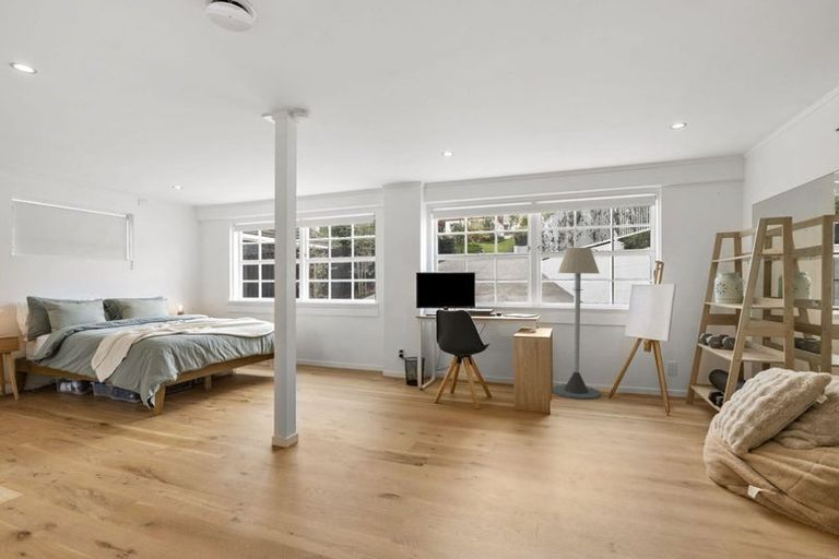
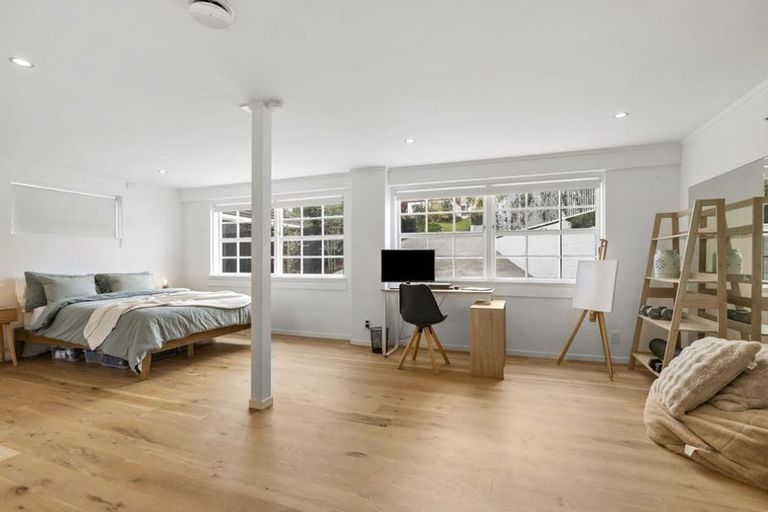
- floor lamp (577, 320)
